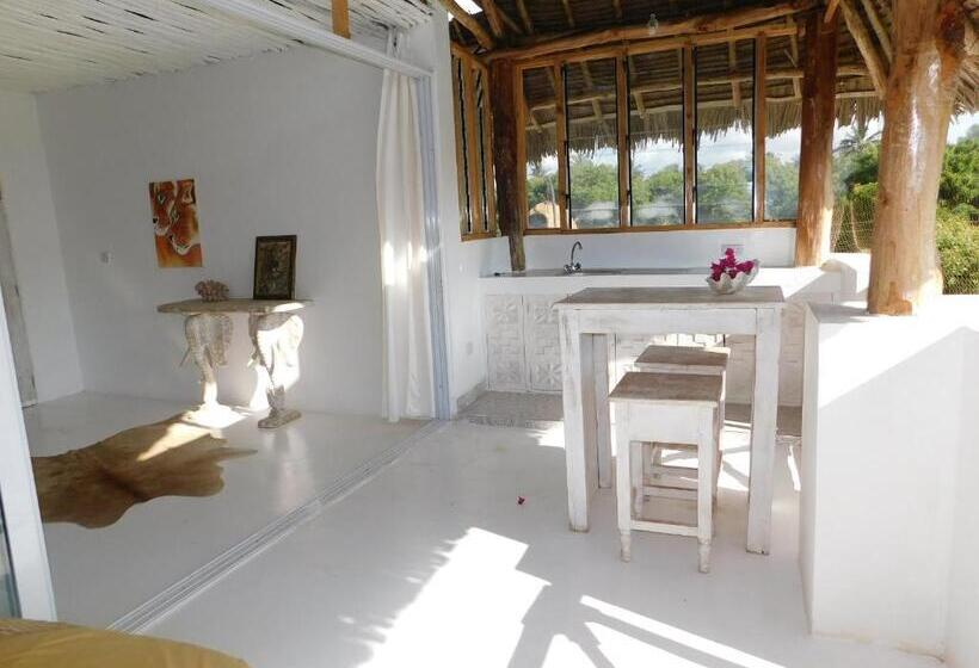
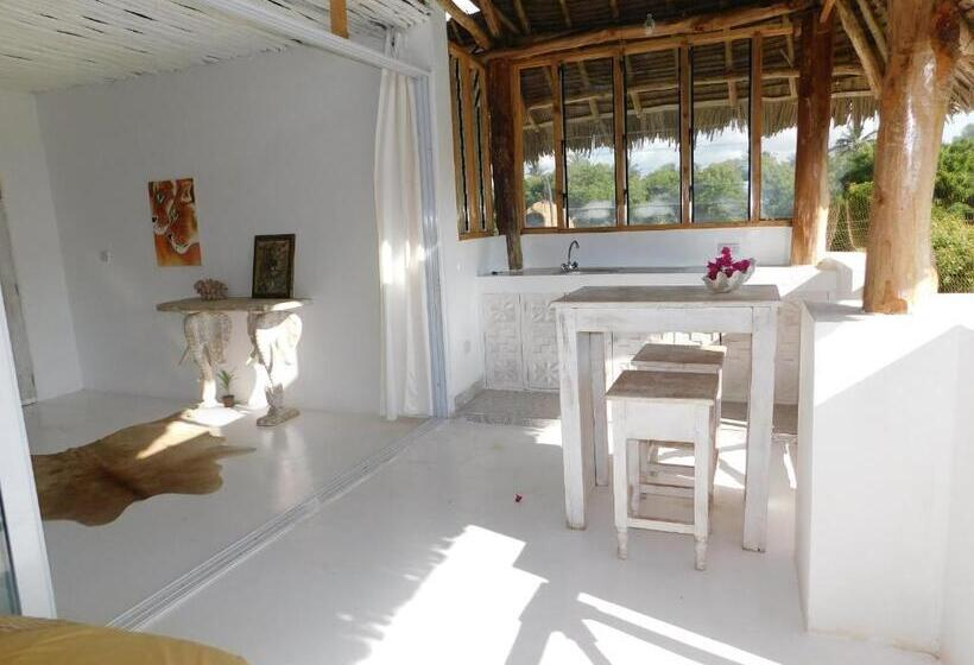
+ potted plant (227, 386)
